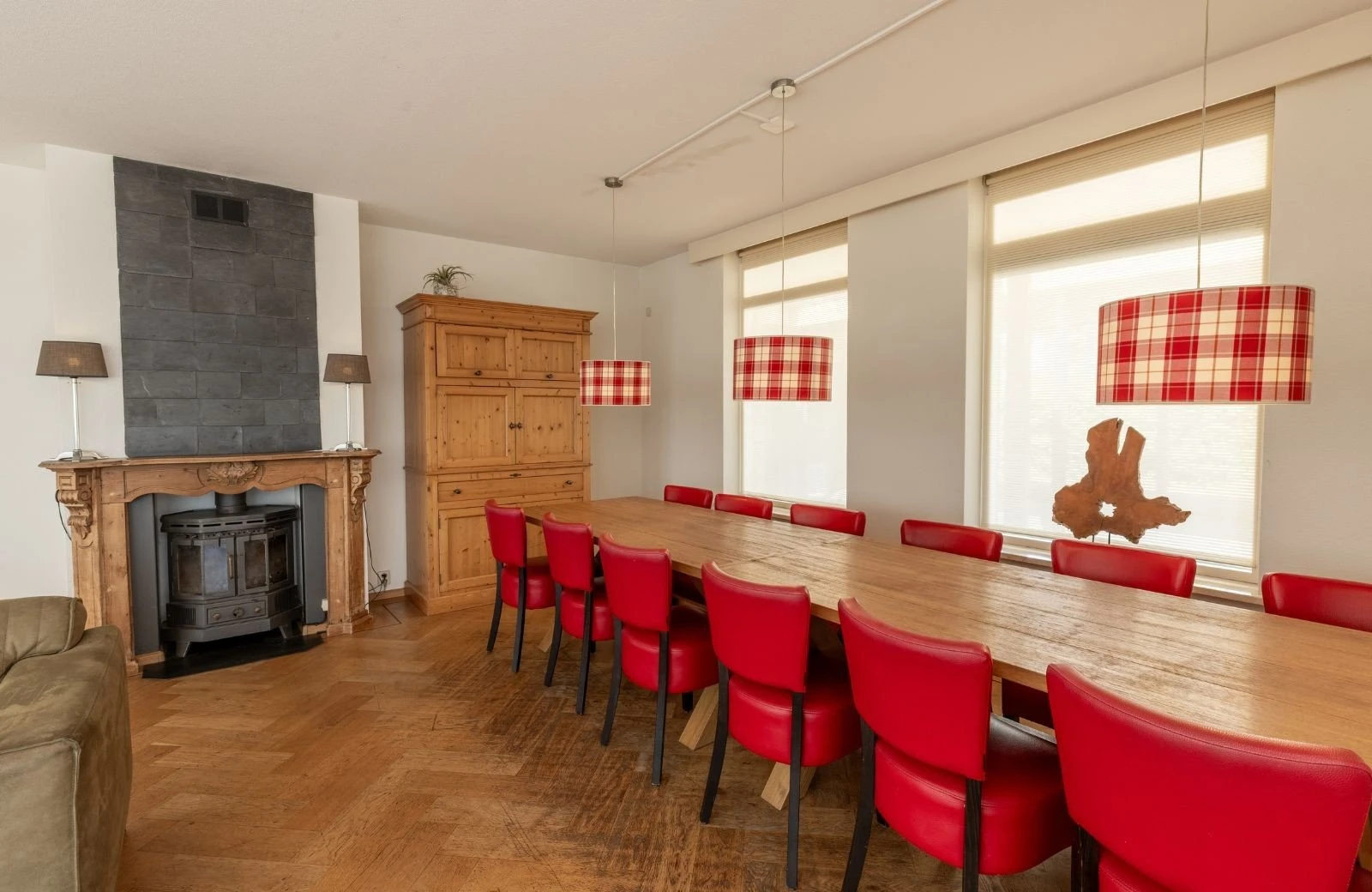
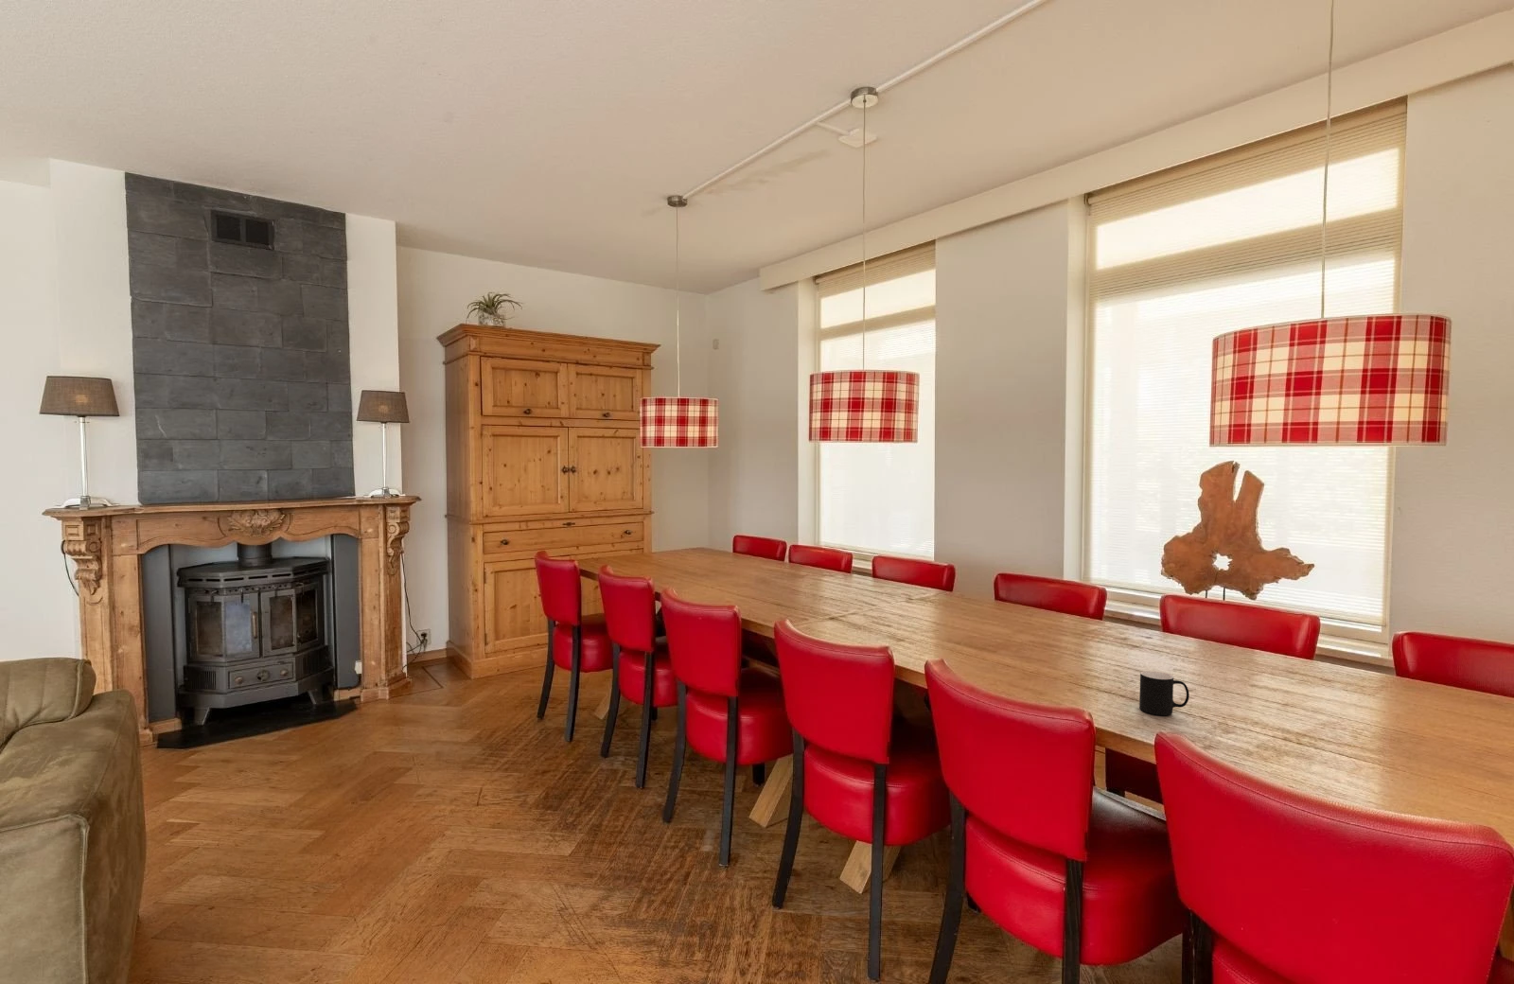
+ cup (1164, 694)
